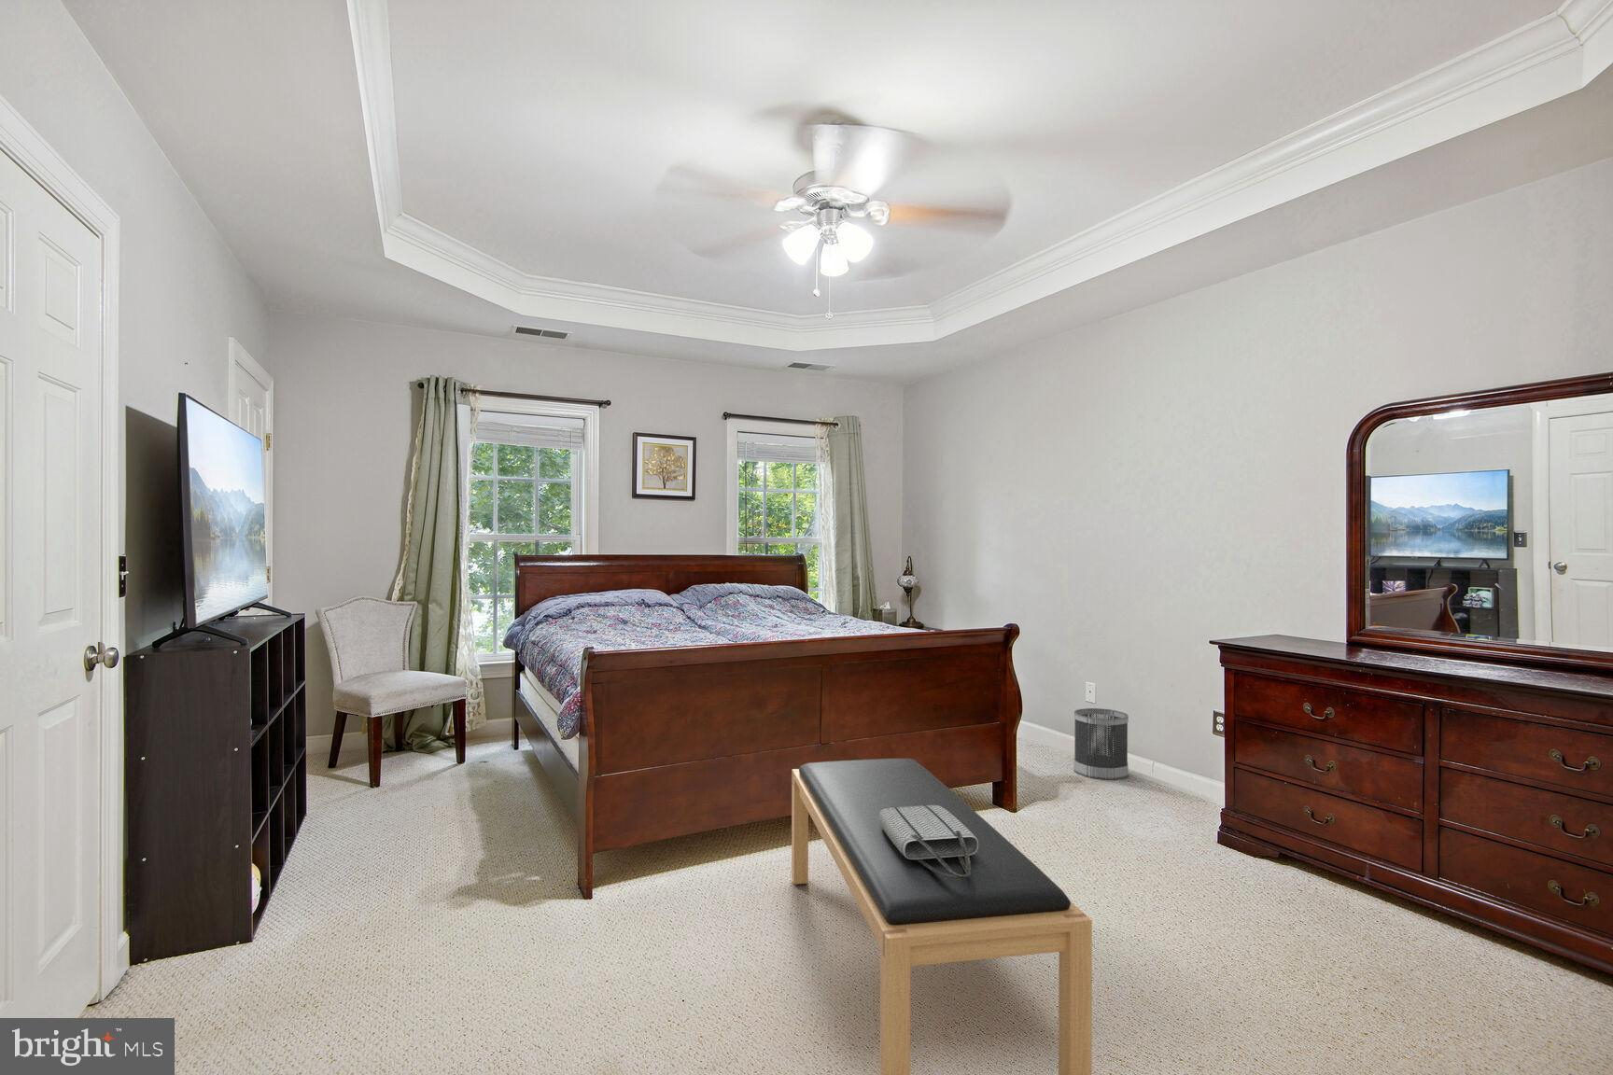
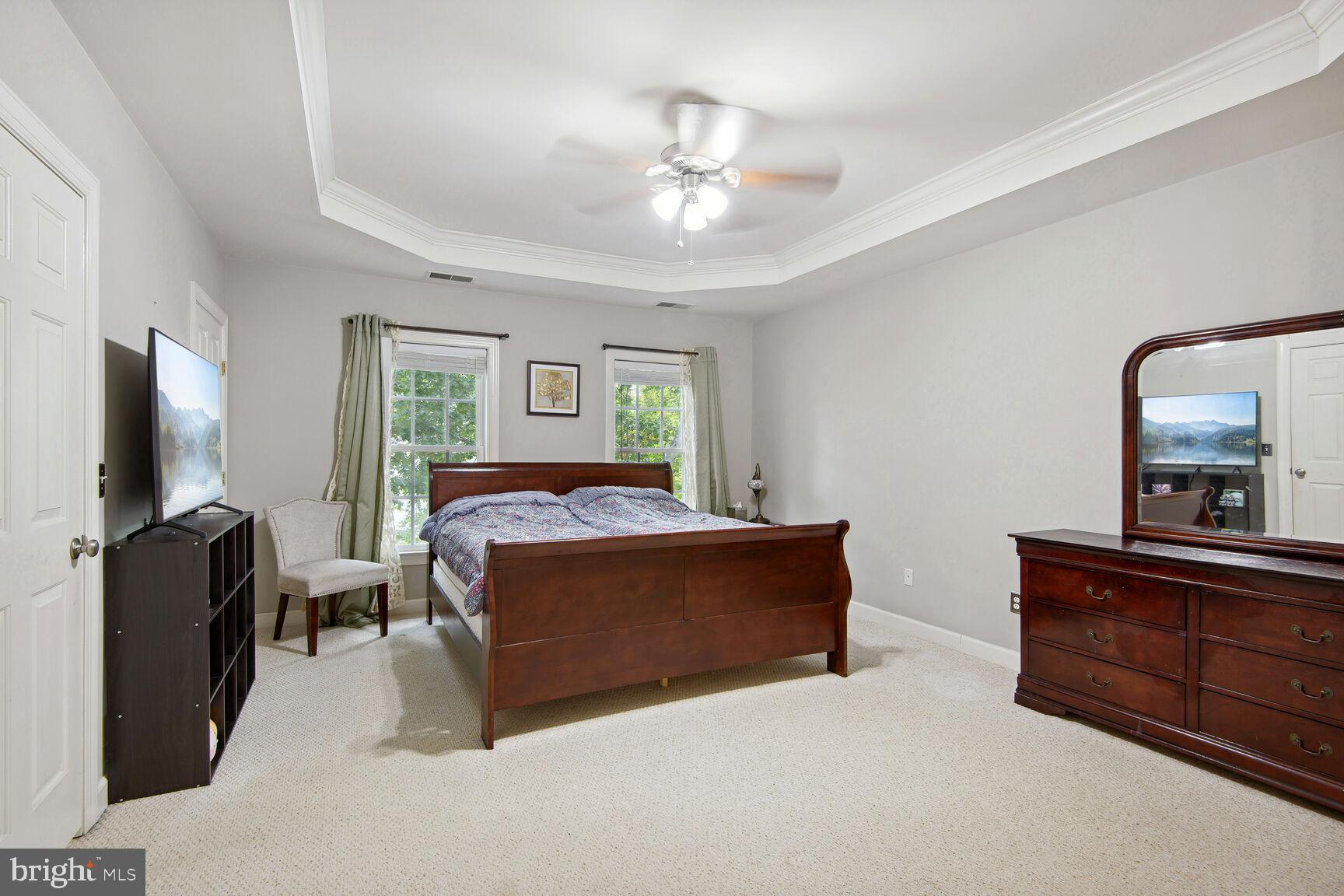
- bench (905, 884)
- tote bag (935, 840)
- wastebasket (1101, 743)
